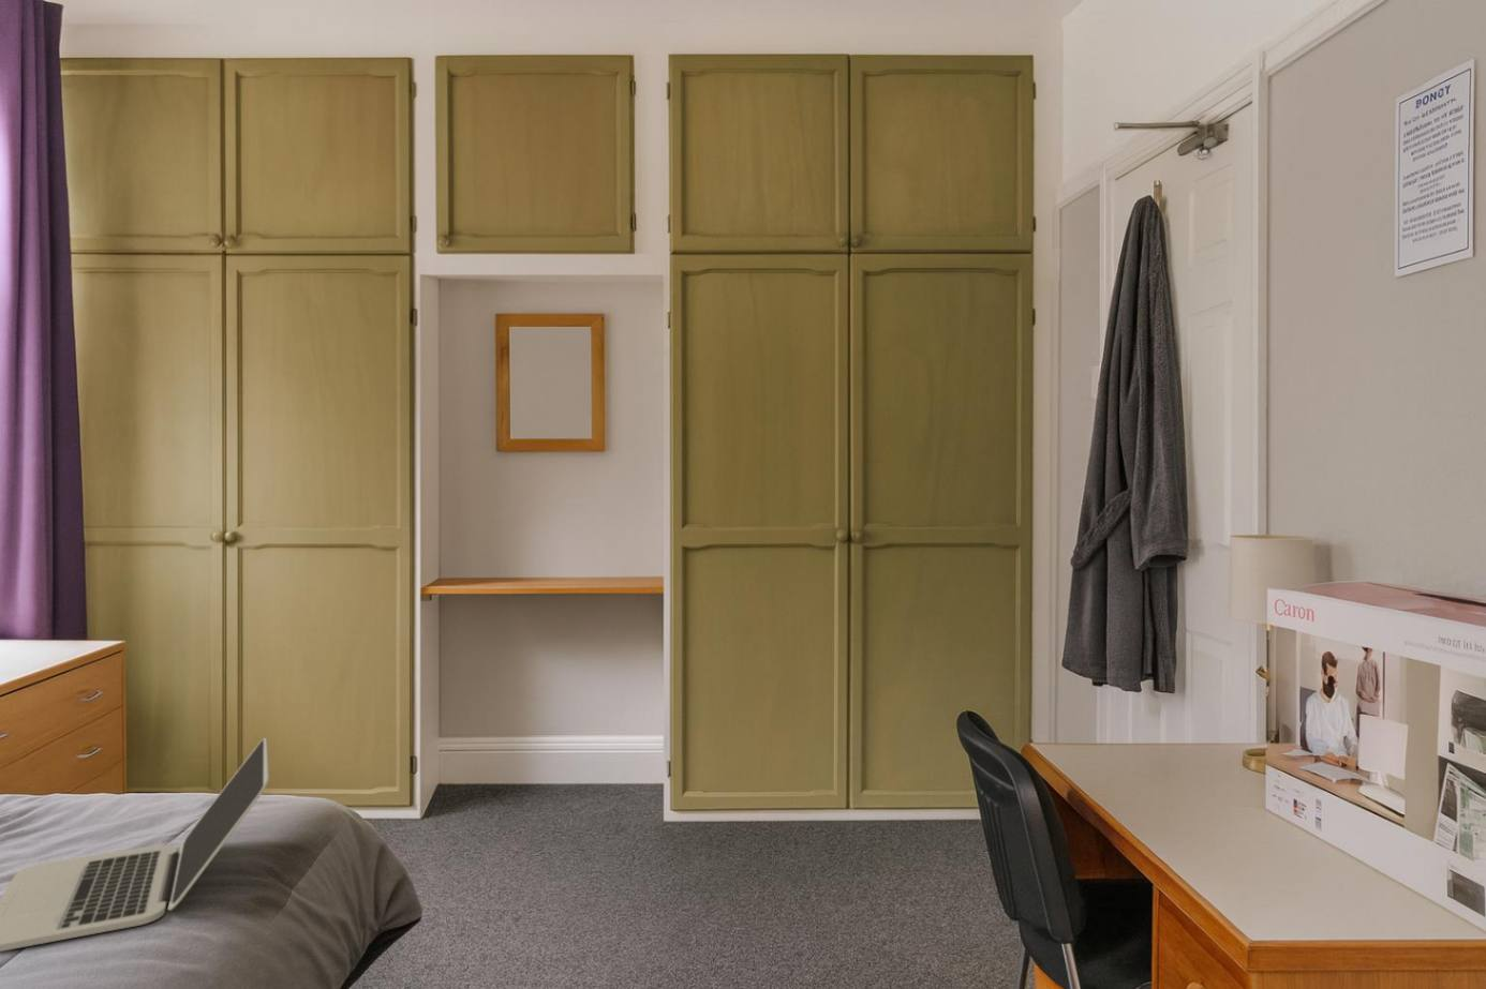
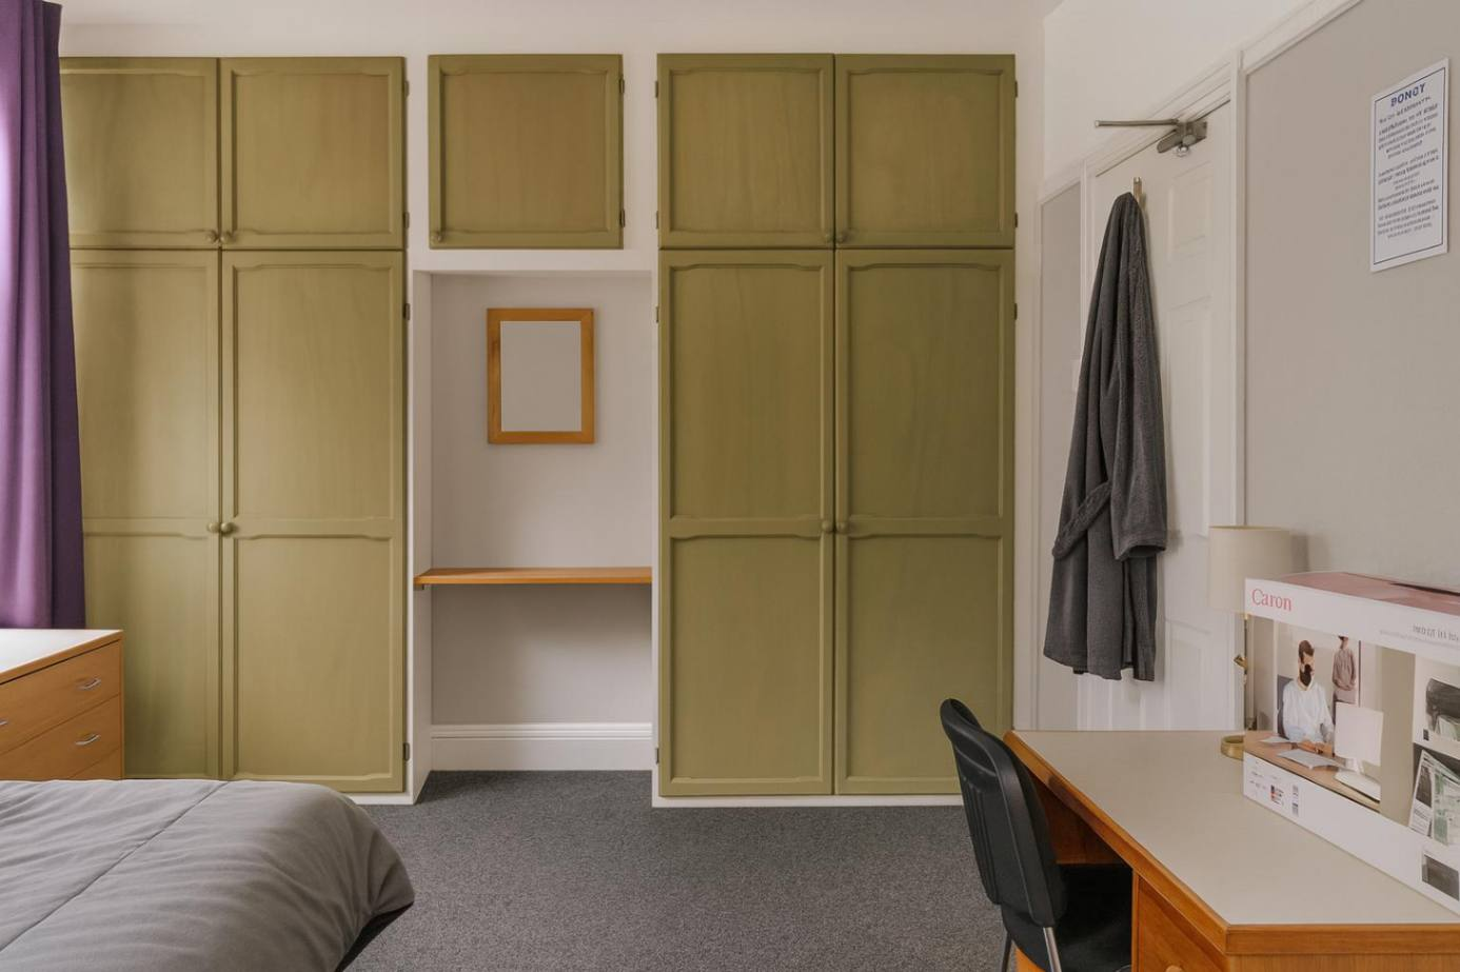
- laptop (146, 847)
